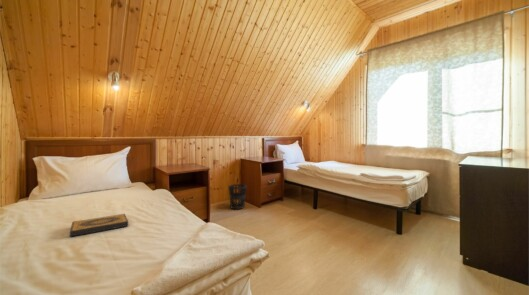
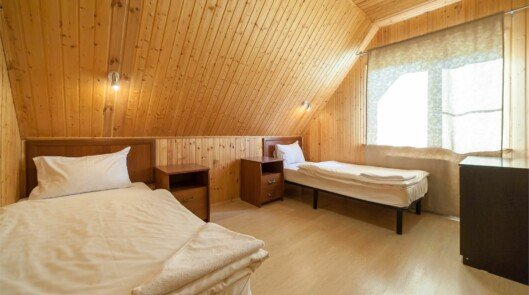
- hardback book (100, 224)
- wastebasket (237, 196)
